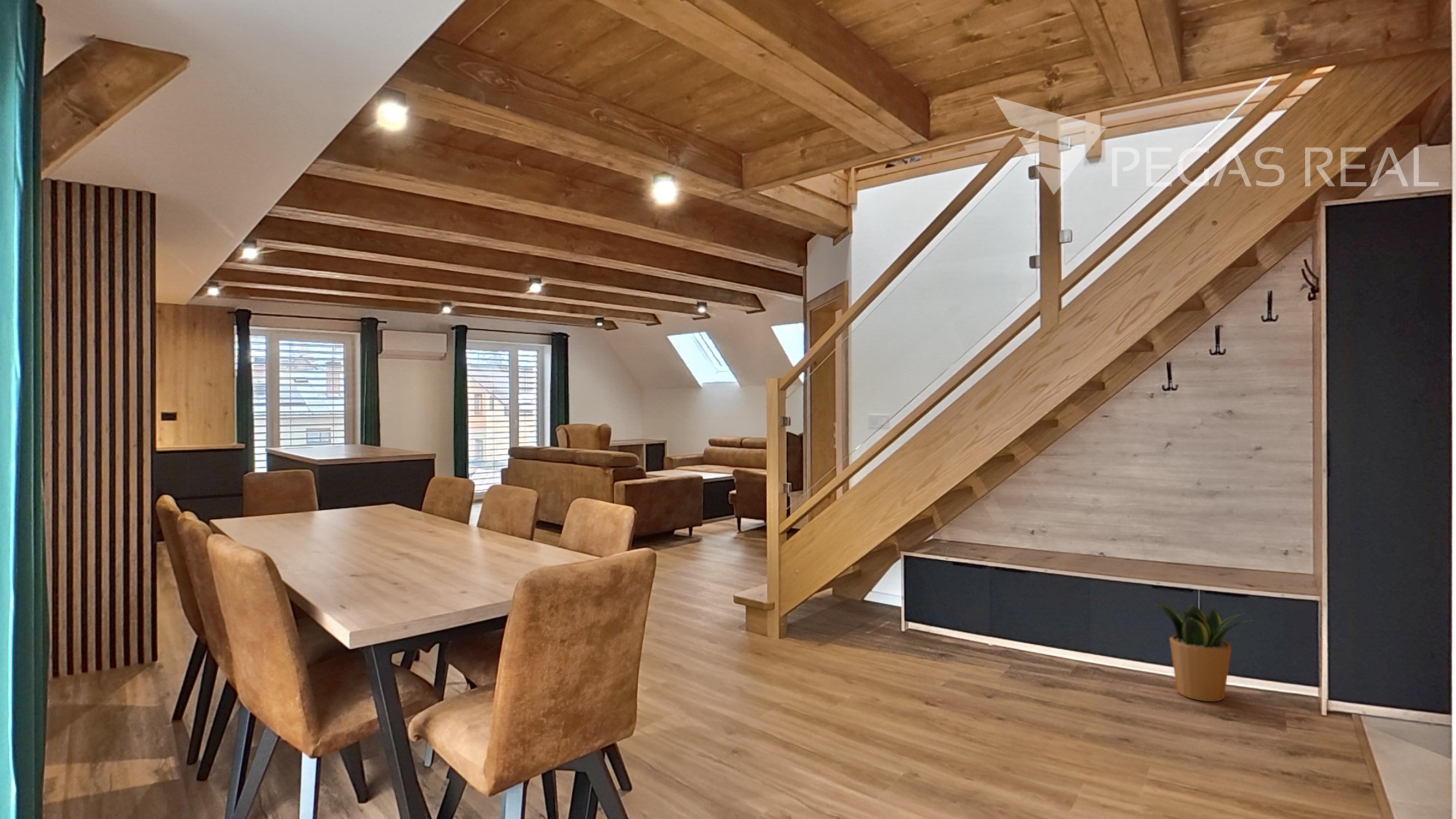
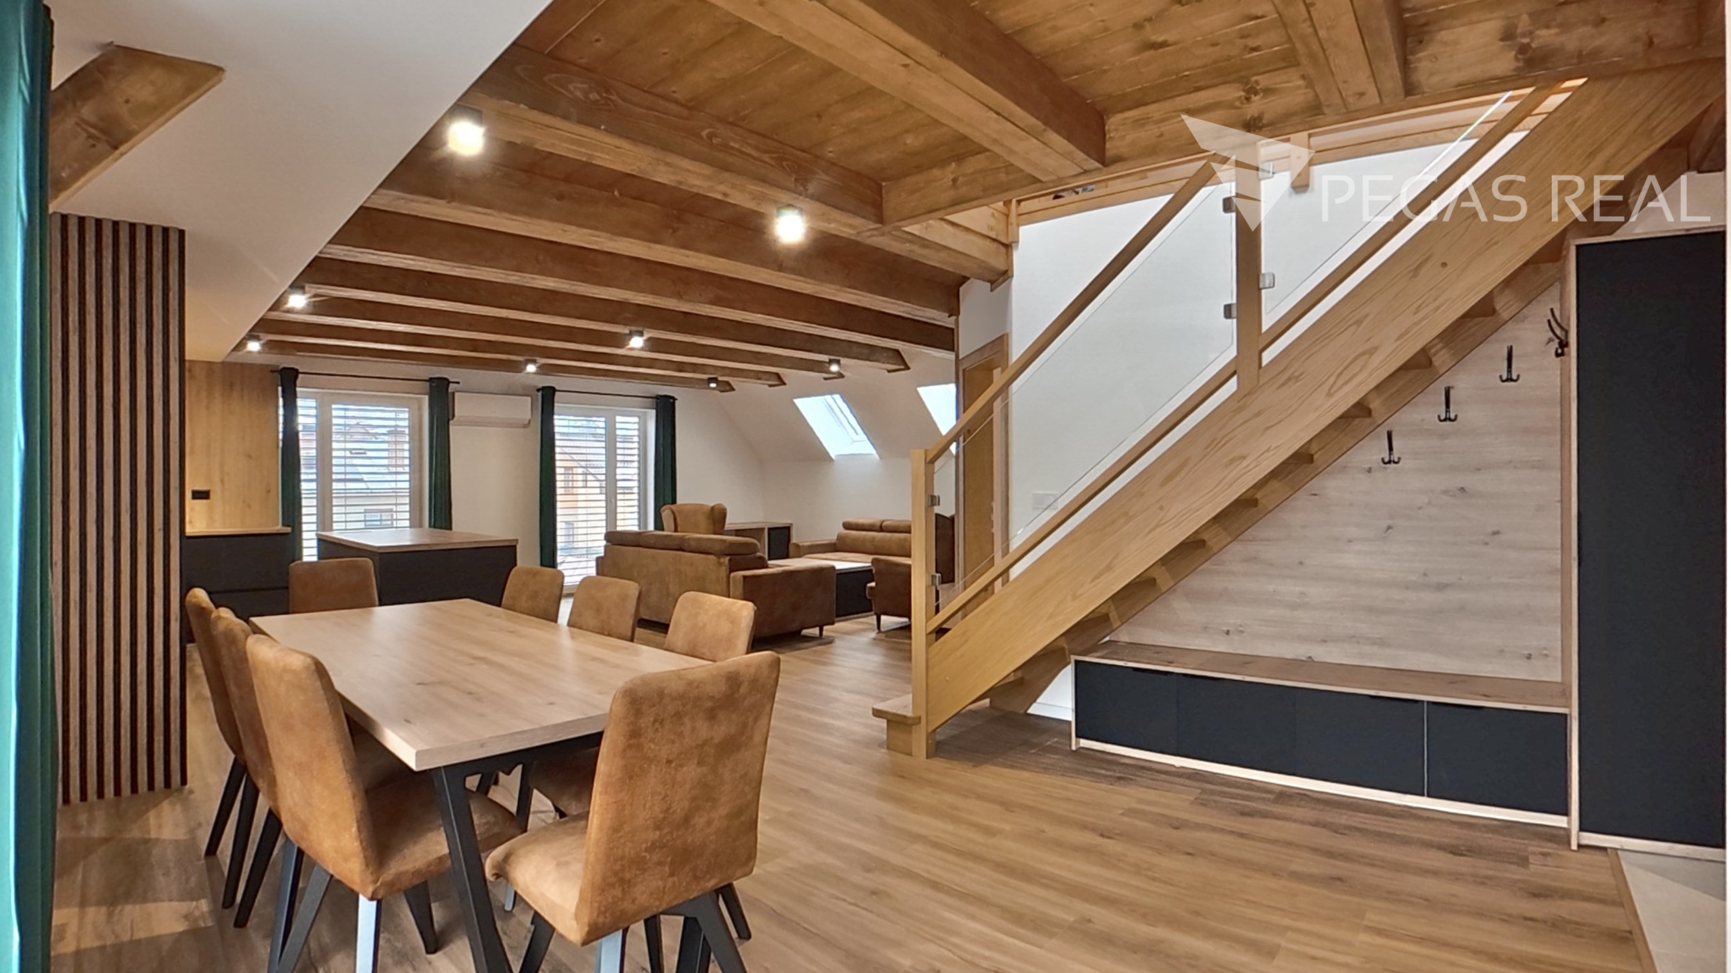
- potted plant (1201, 650)
